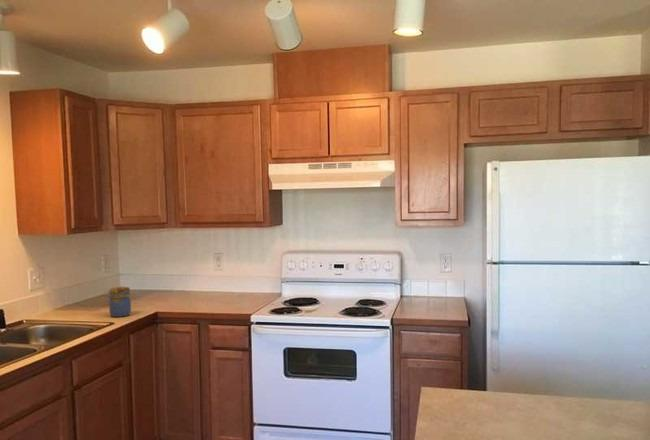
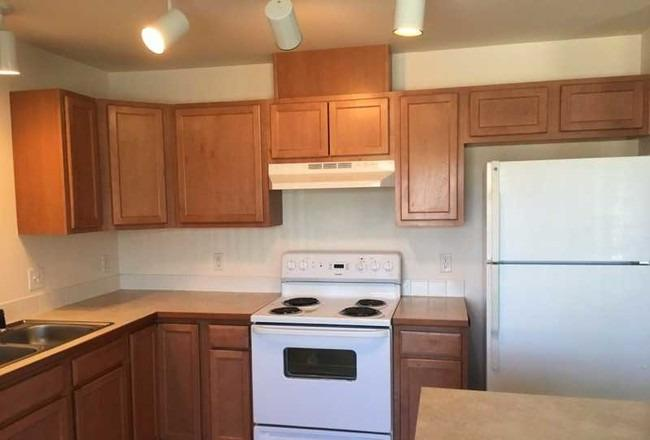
- jar (119, 301)
